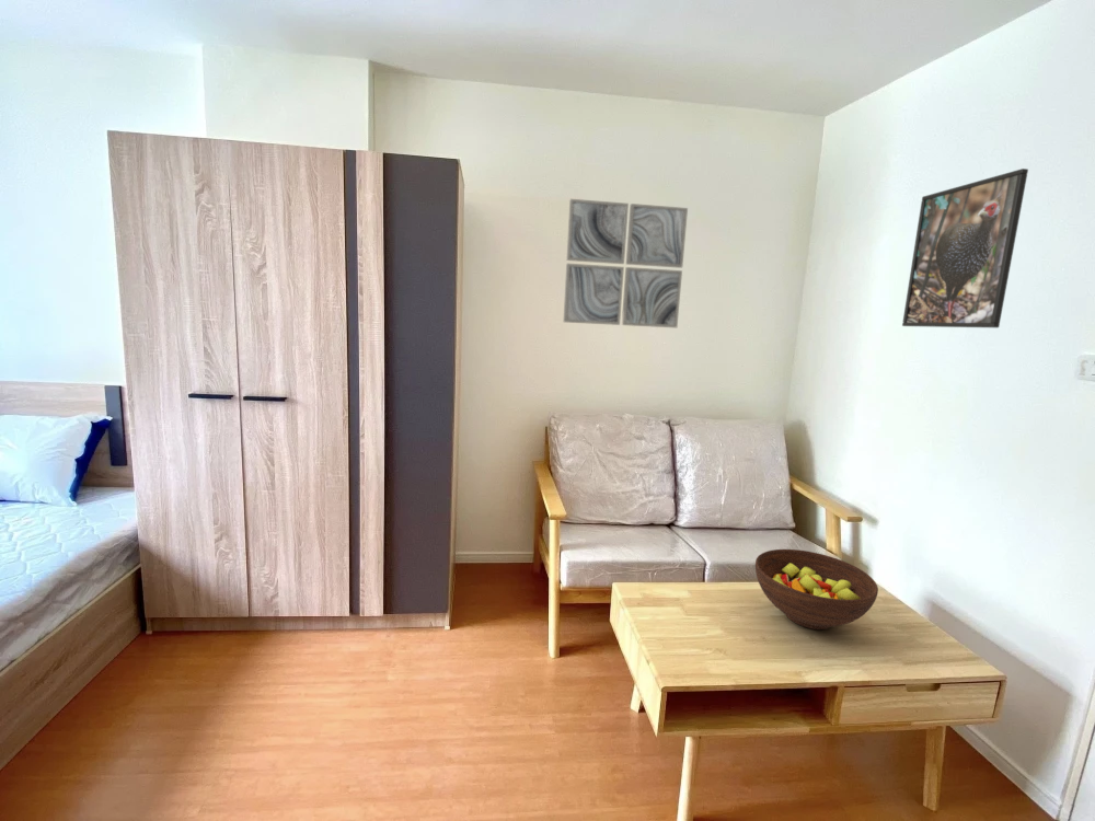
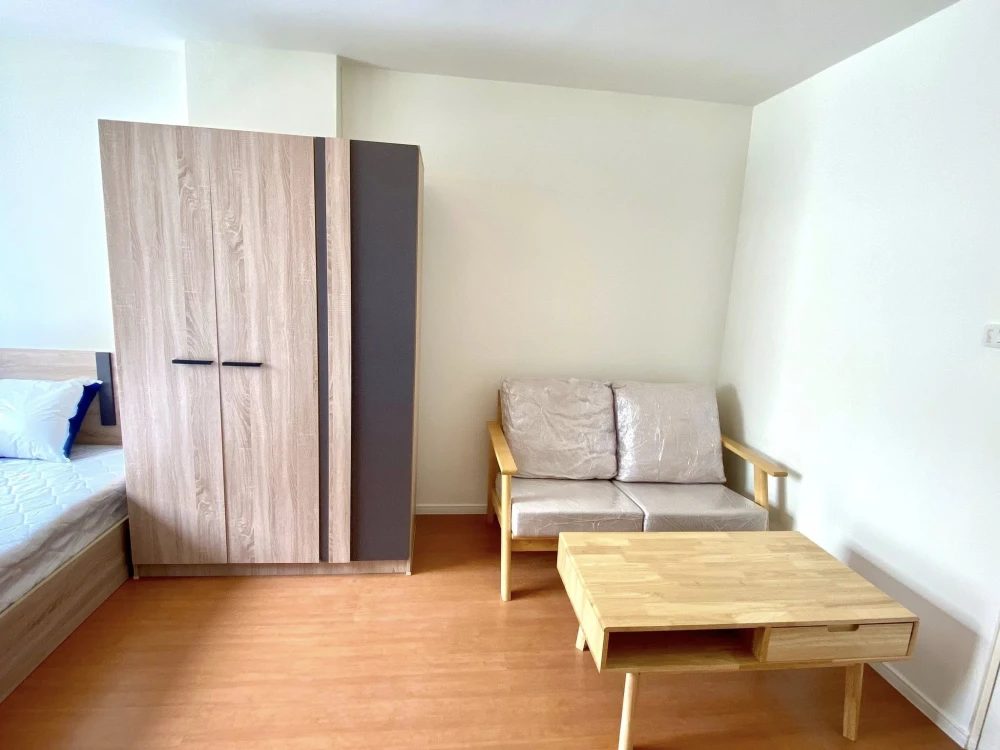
- wall art (626, 264)
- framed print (957, 256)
- fruit bowl (810, 595)
